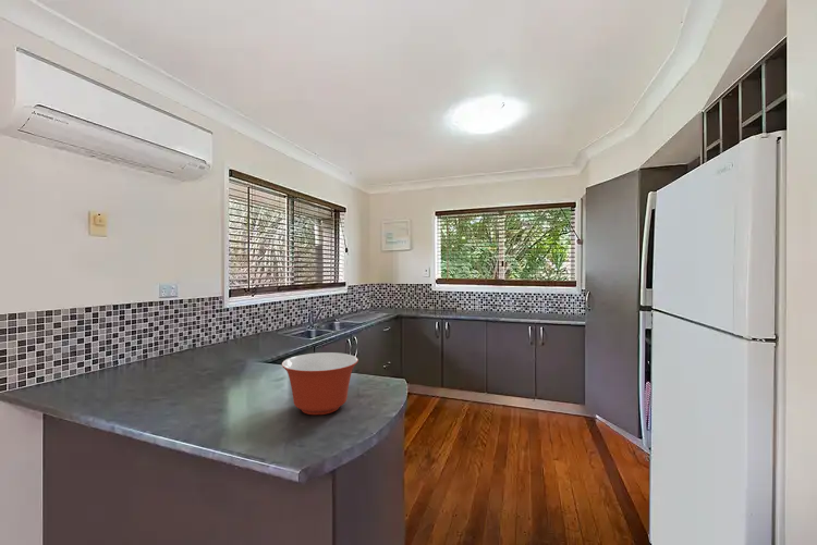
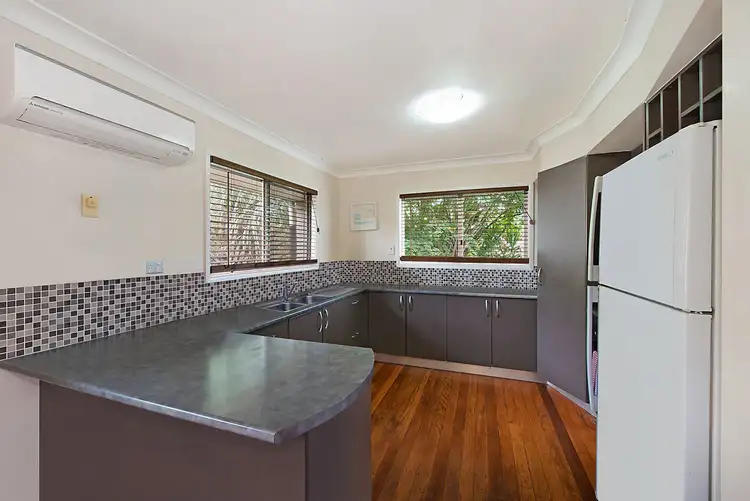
- mixing bowl (320, 384)
